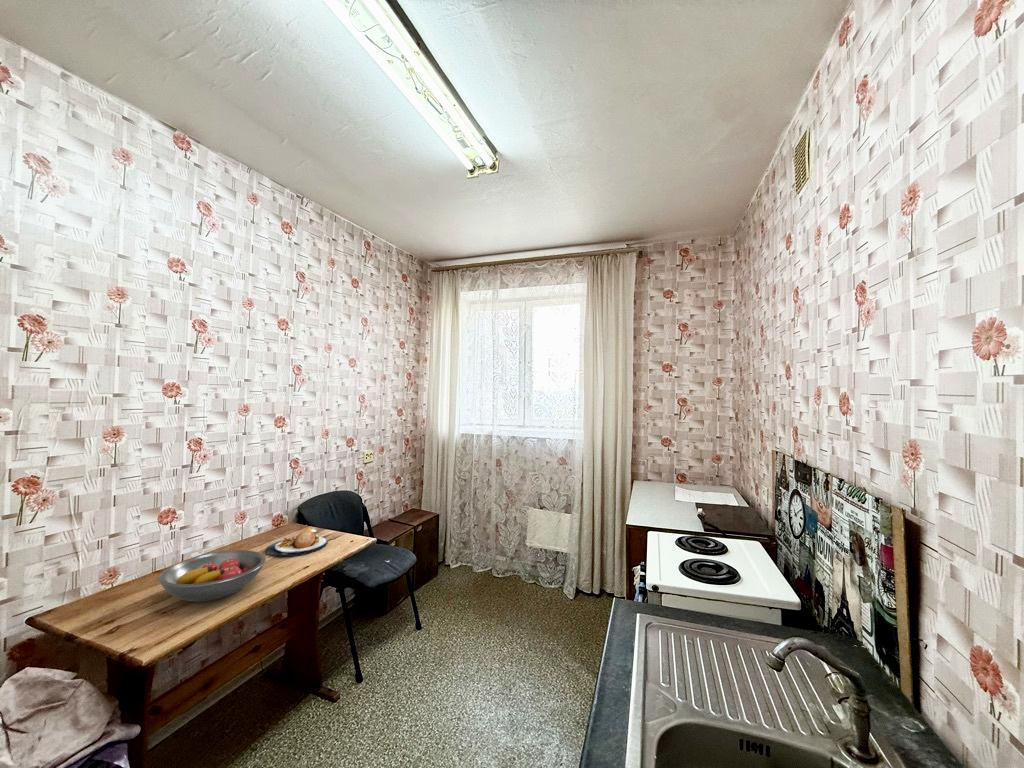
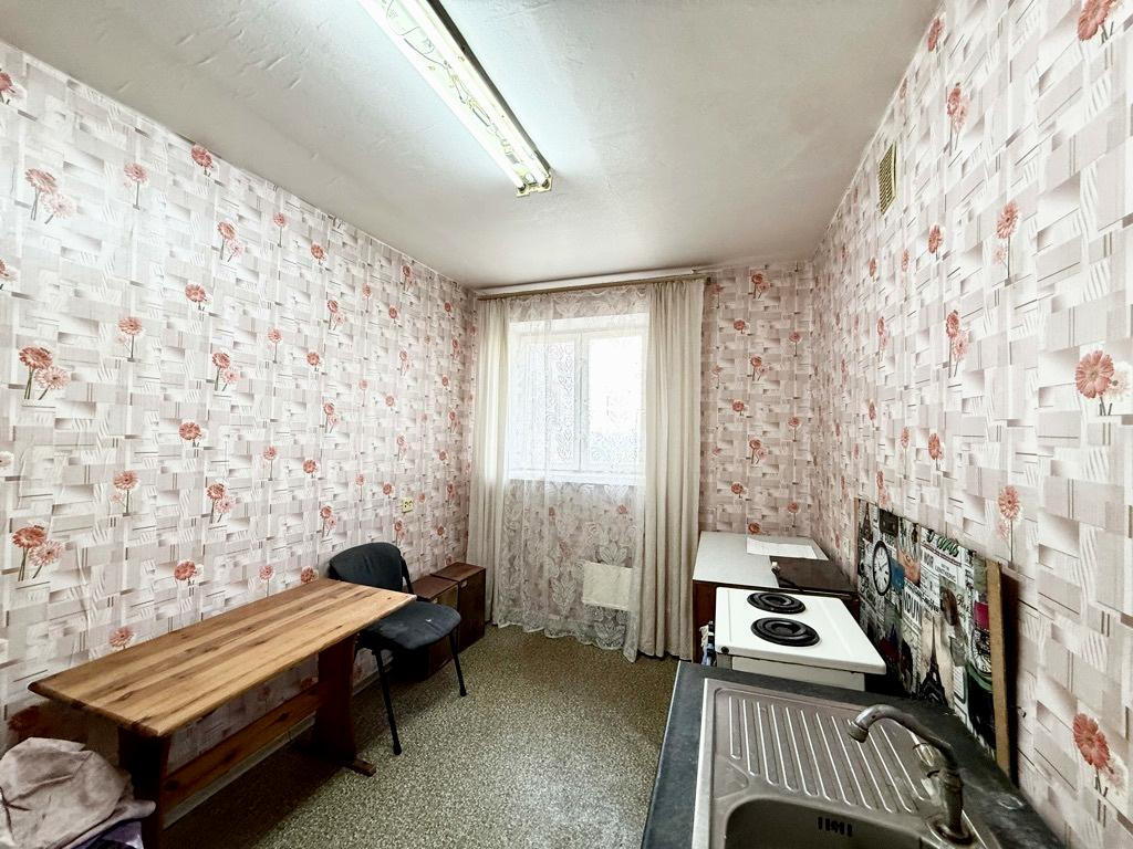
- plate (297, 538)
- fruit bowl (215, 575)
